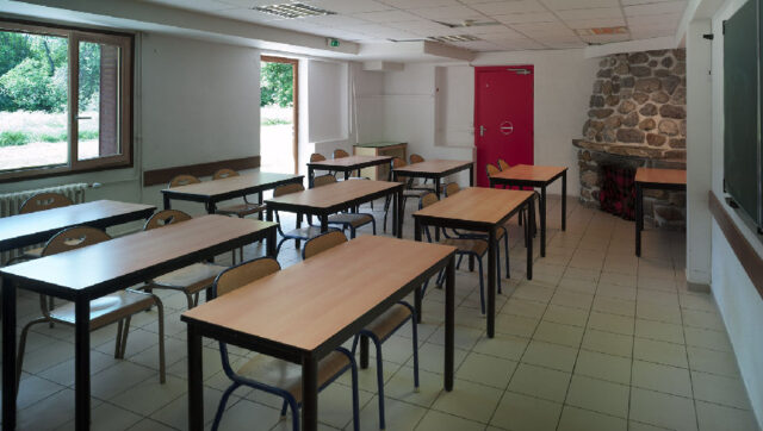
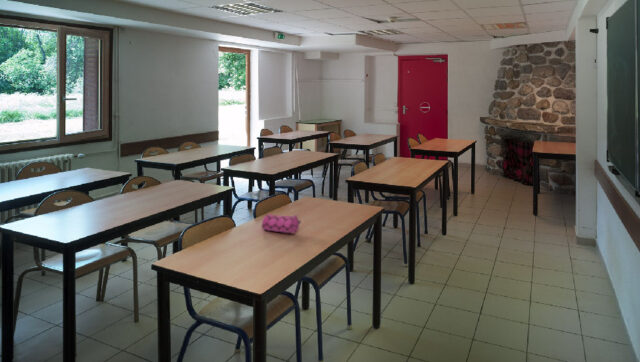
+ pencil case (280, 222)
